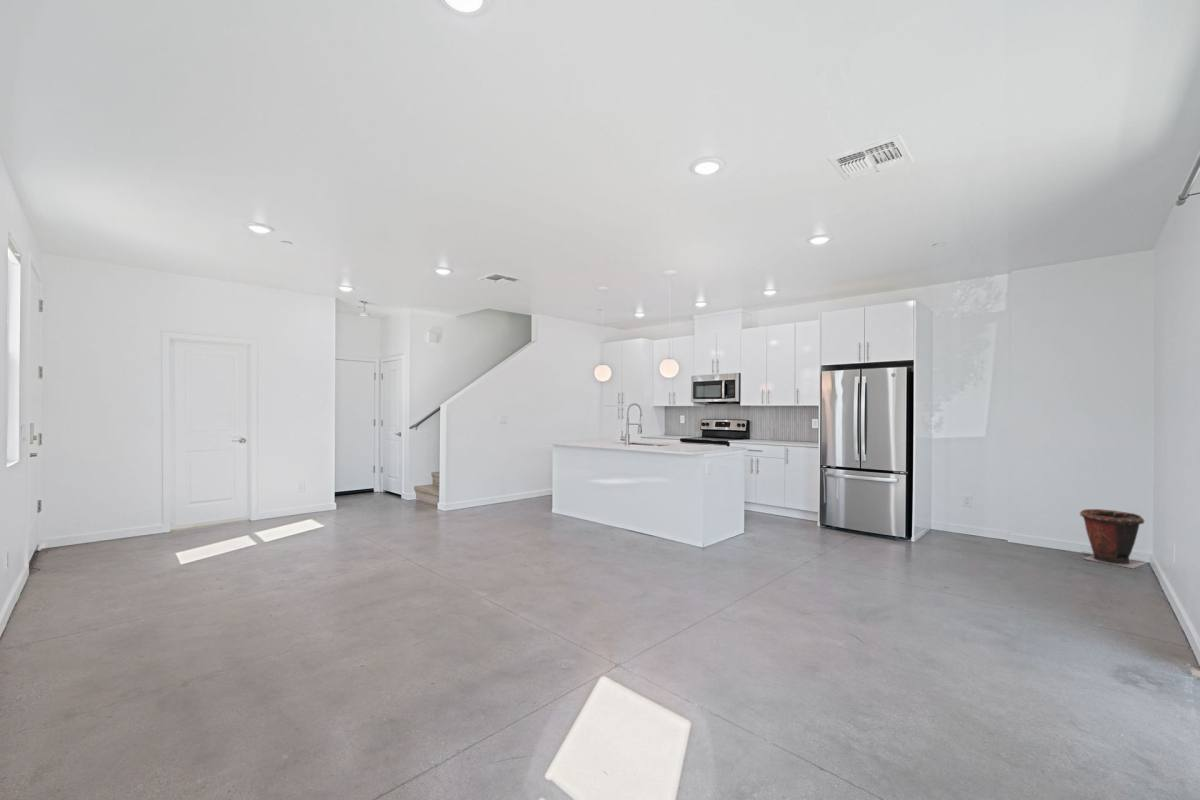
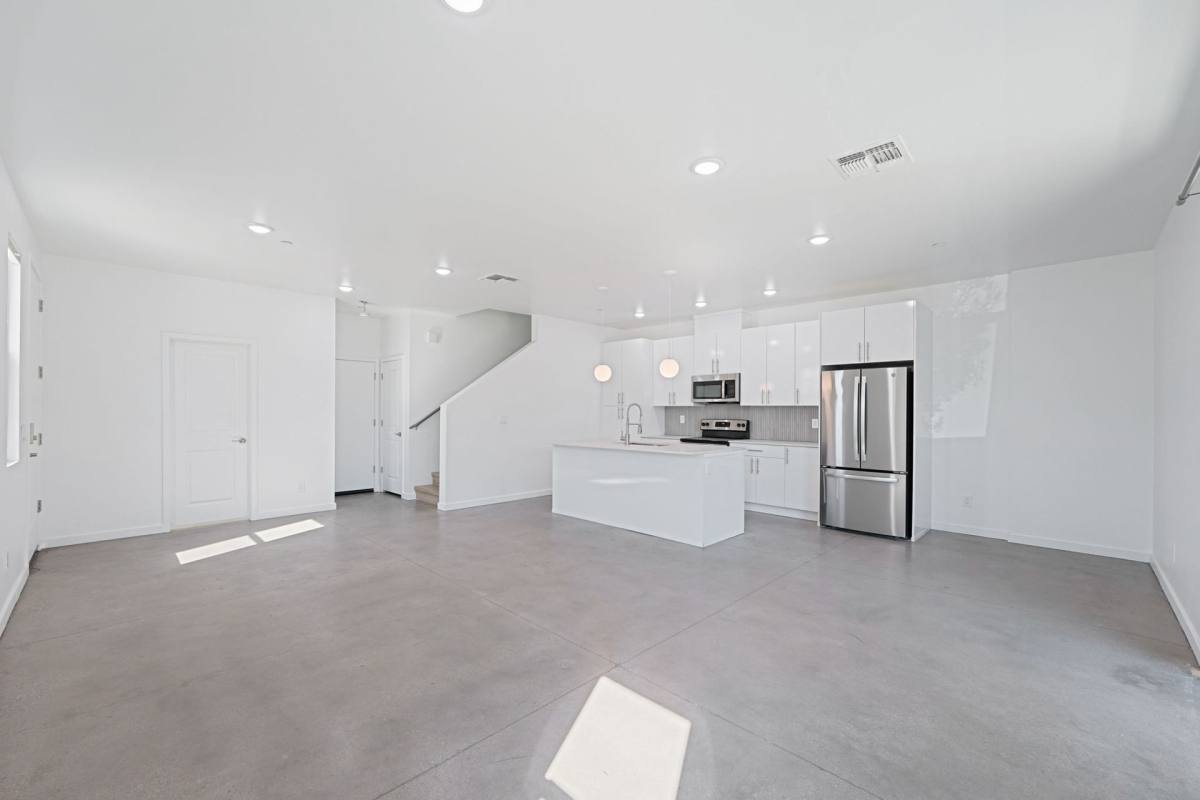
- waste bin (1111, 535)
